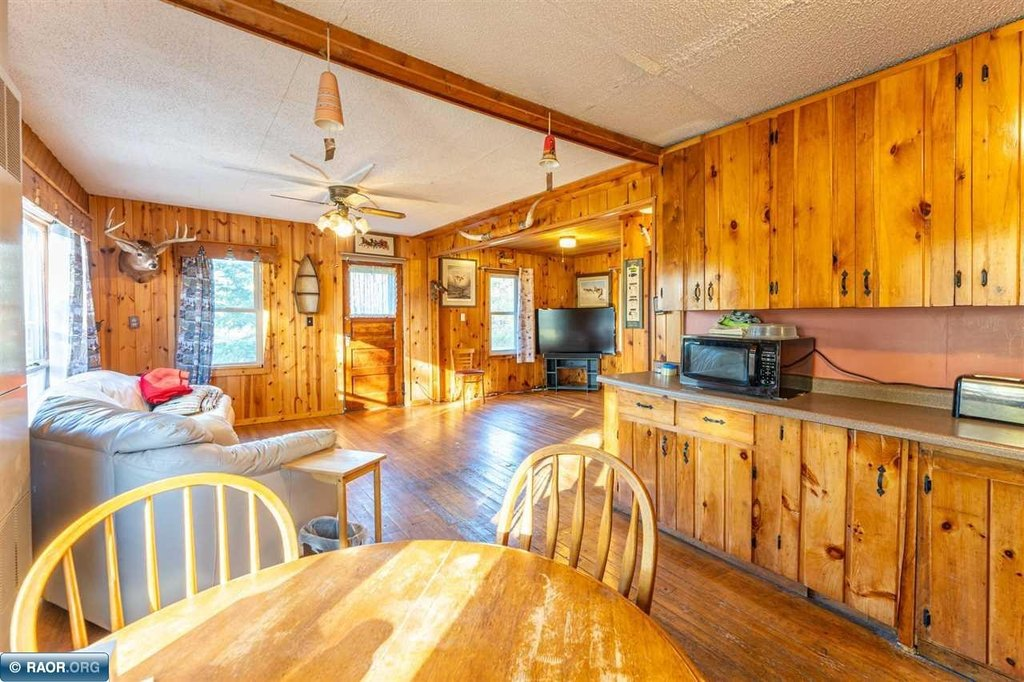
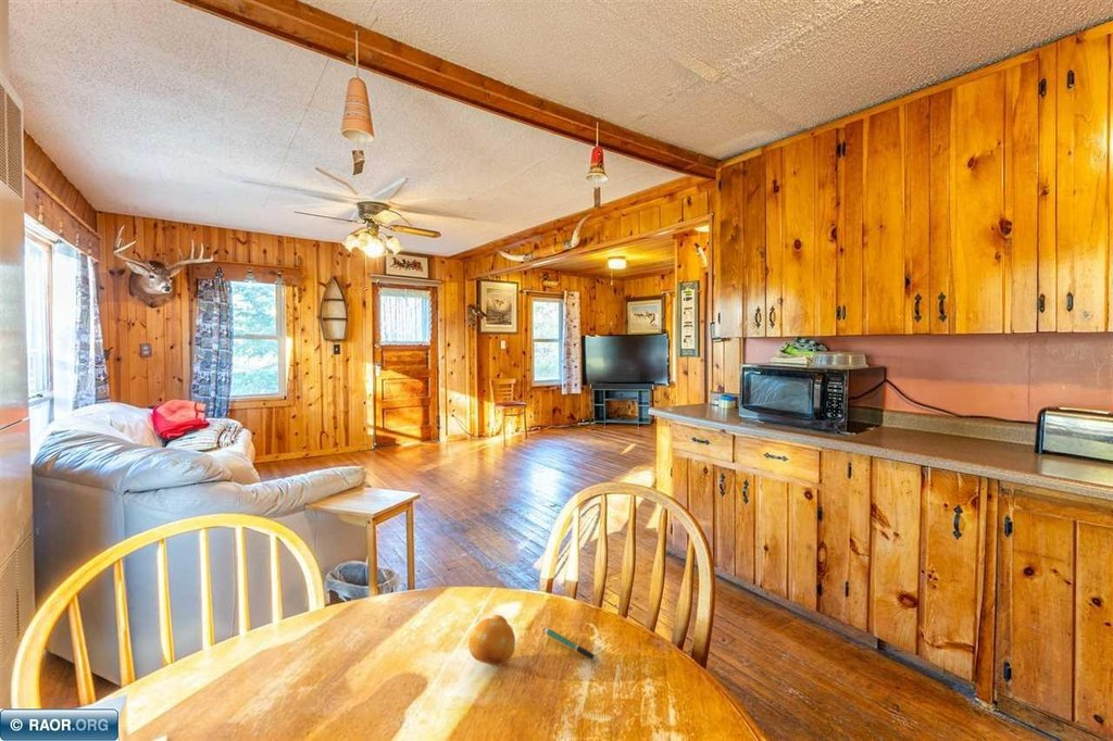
+ fruit (492, 642)
+ pen (571, 643)
